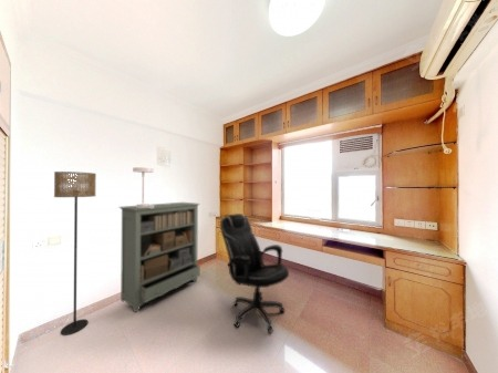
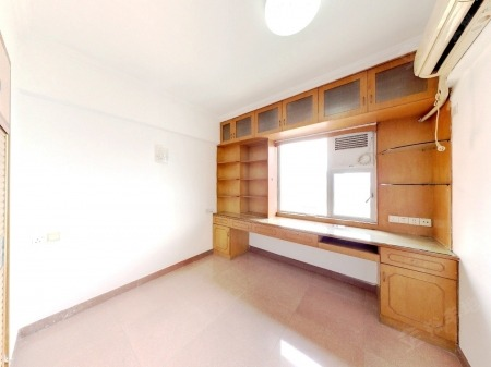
- lamp (143, 186)
- office chair (251, 263)
- bookshelf (165, 248)
- floor lamp (75, 249)
